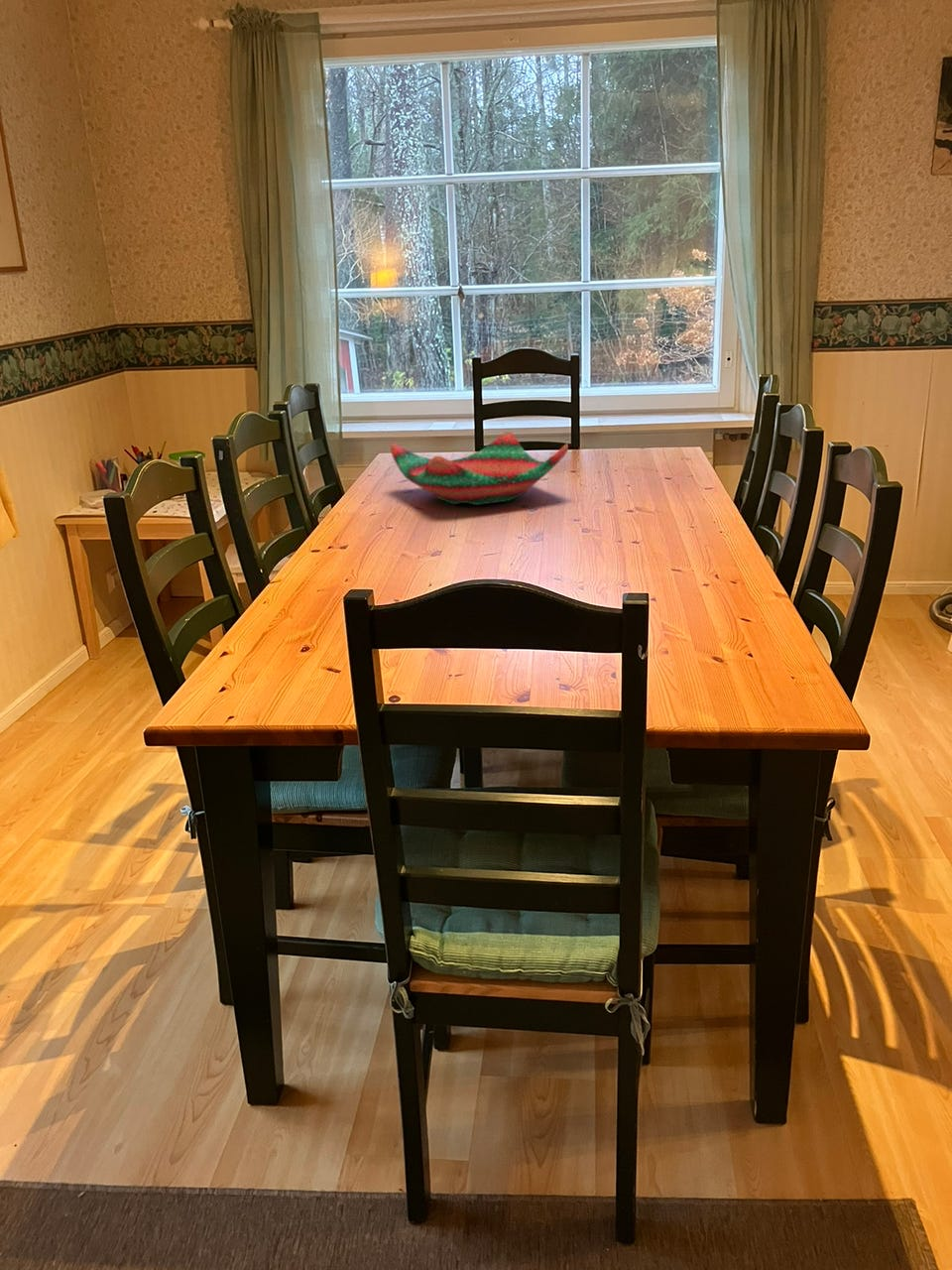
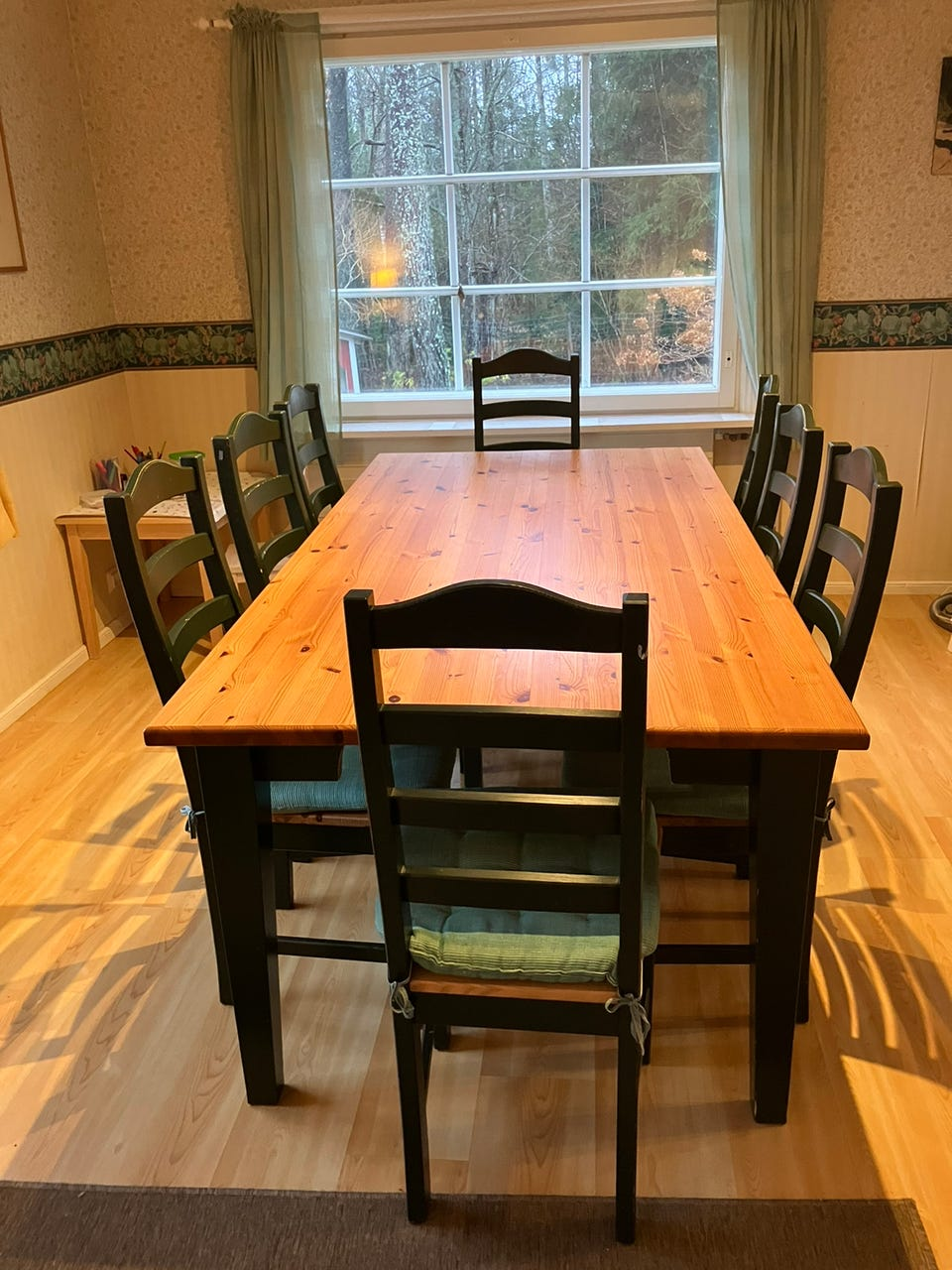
- decorative bowl (477, 470)
